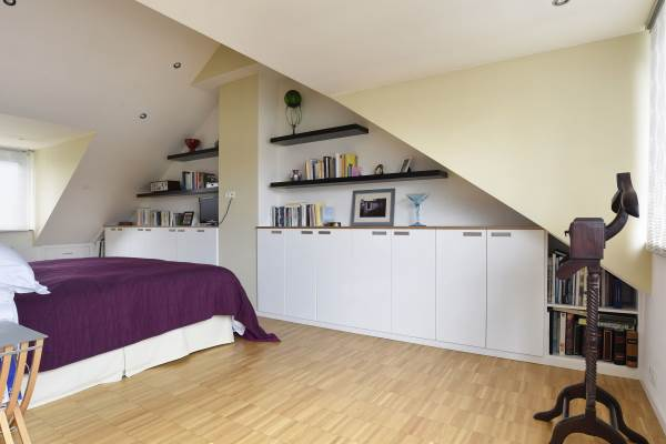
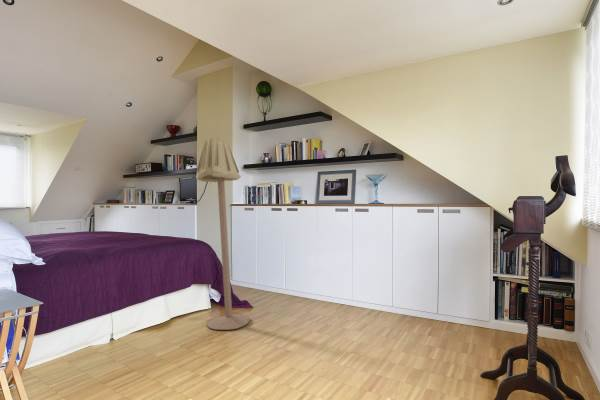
+ floor lamp (221, 229)
